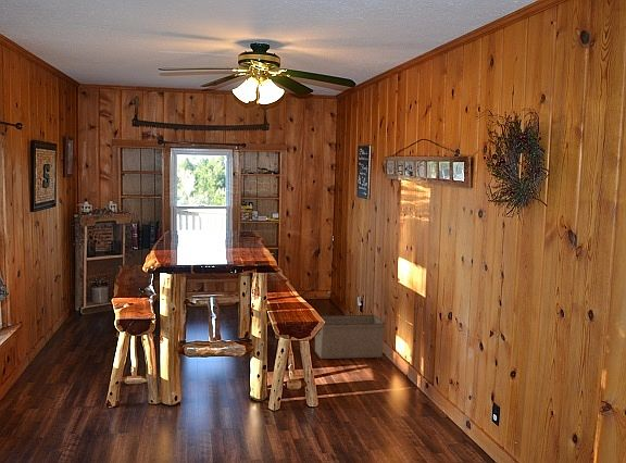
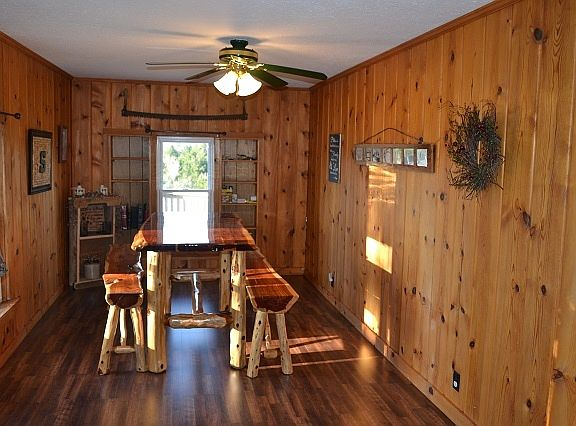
- storage bin (348, 336)
